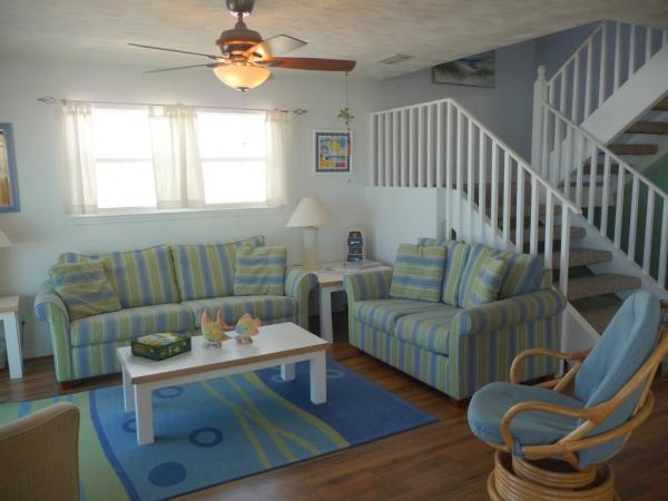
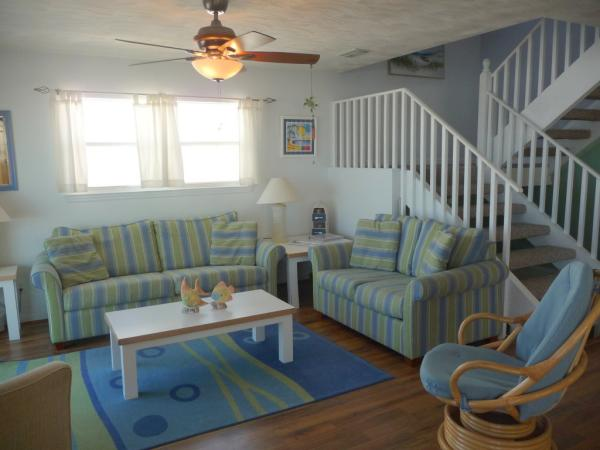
- board game (161, 344)
